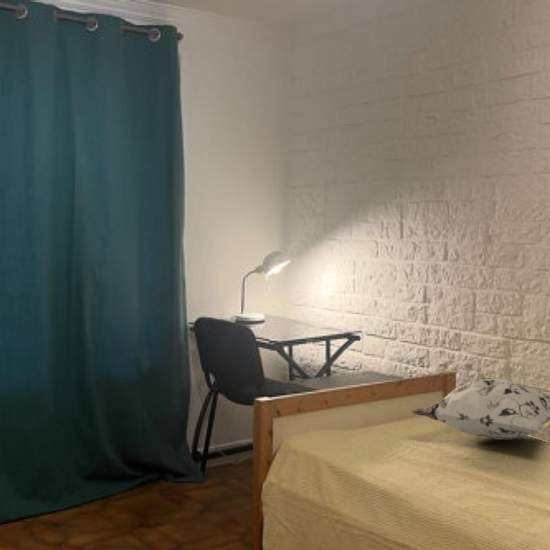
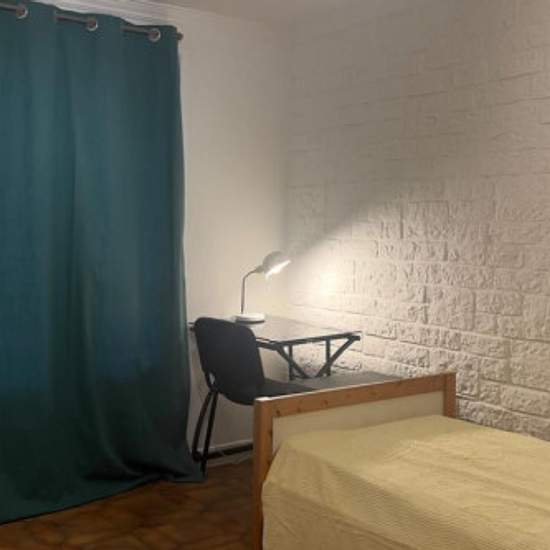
- decorative pillow (495, 409)
